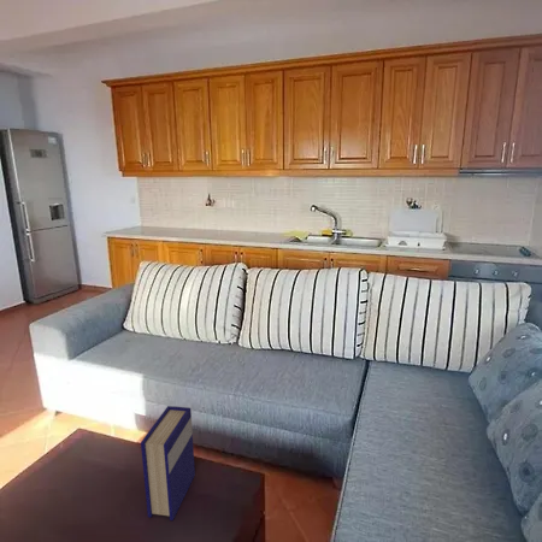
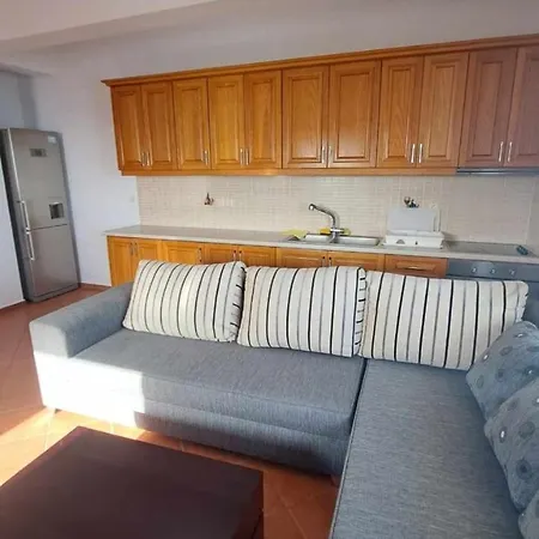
- hardback book (170, 460)
